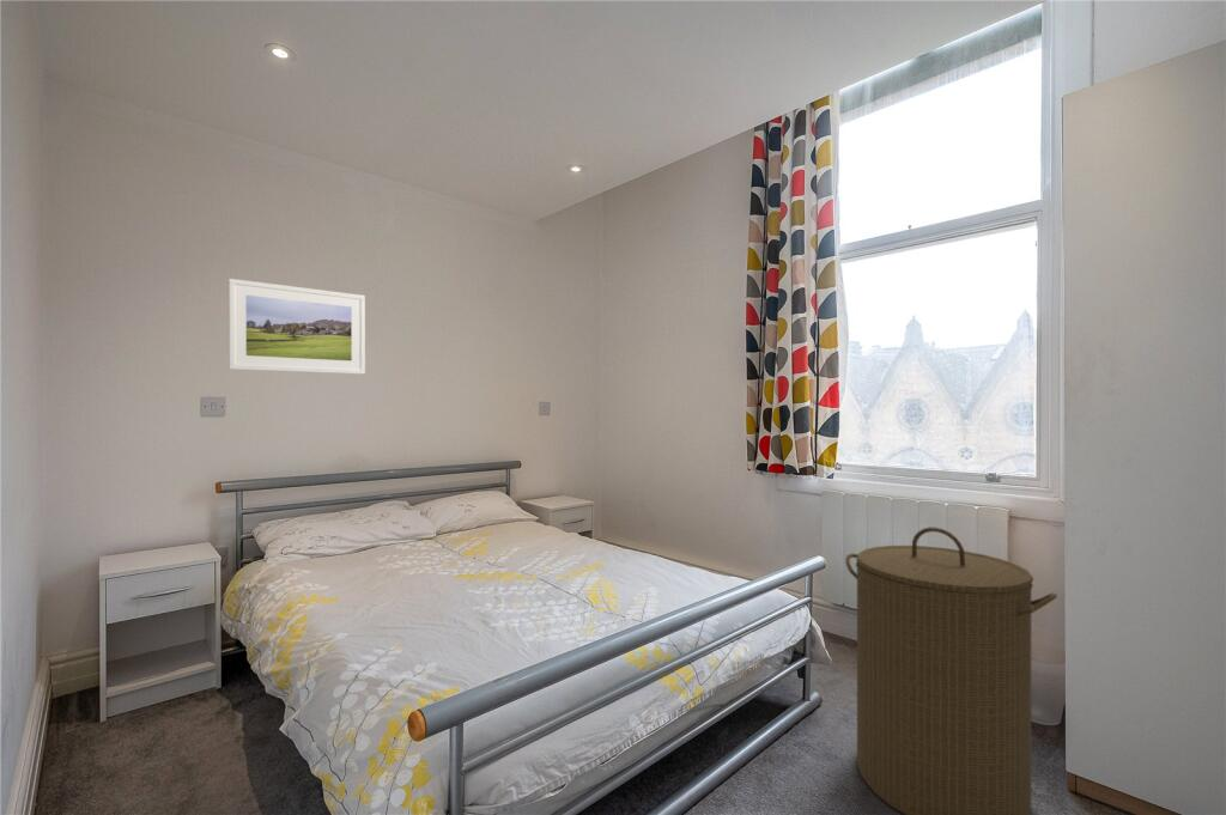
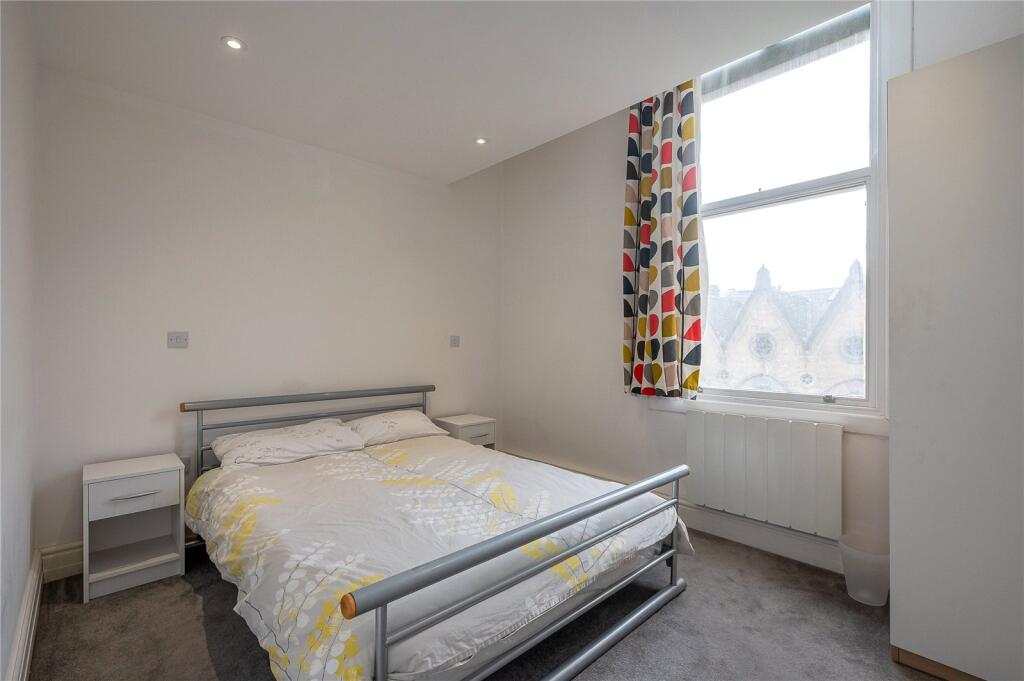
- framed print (301, 329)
- laundry hamper (939, 655)
